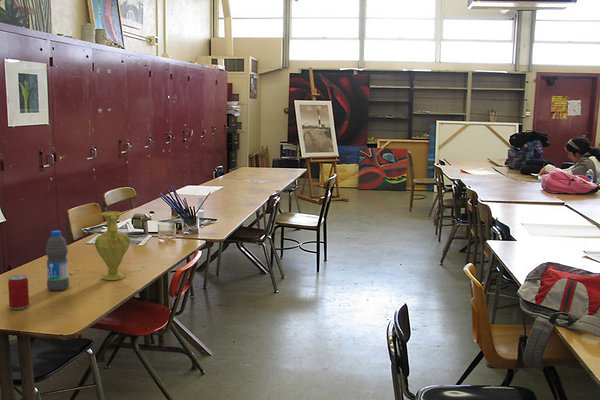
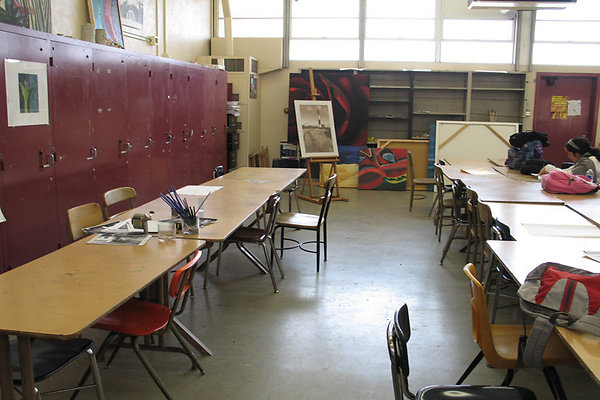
- beer can (18, 292)
- vase (112, 245)
- water bottle (57, 259)
